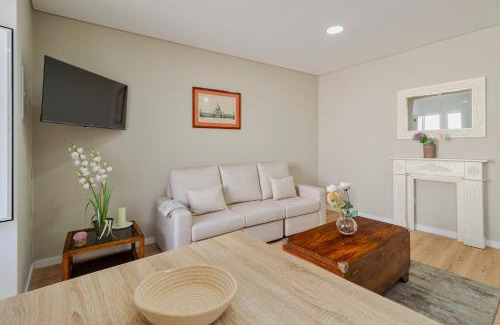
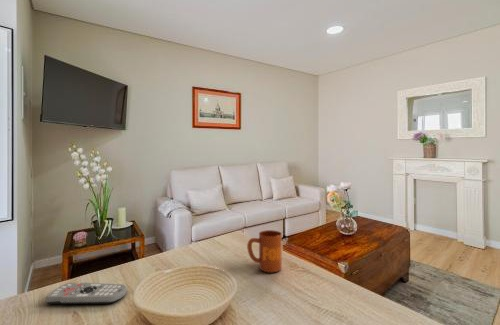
+ mug (264, 250)
+ remote control (89, 293)
